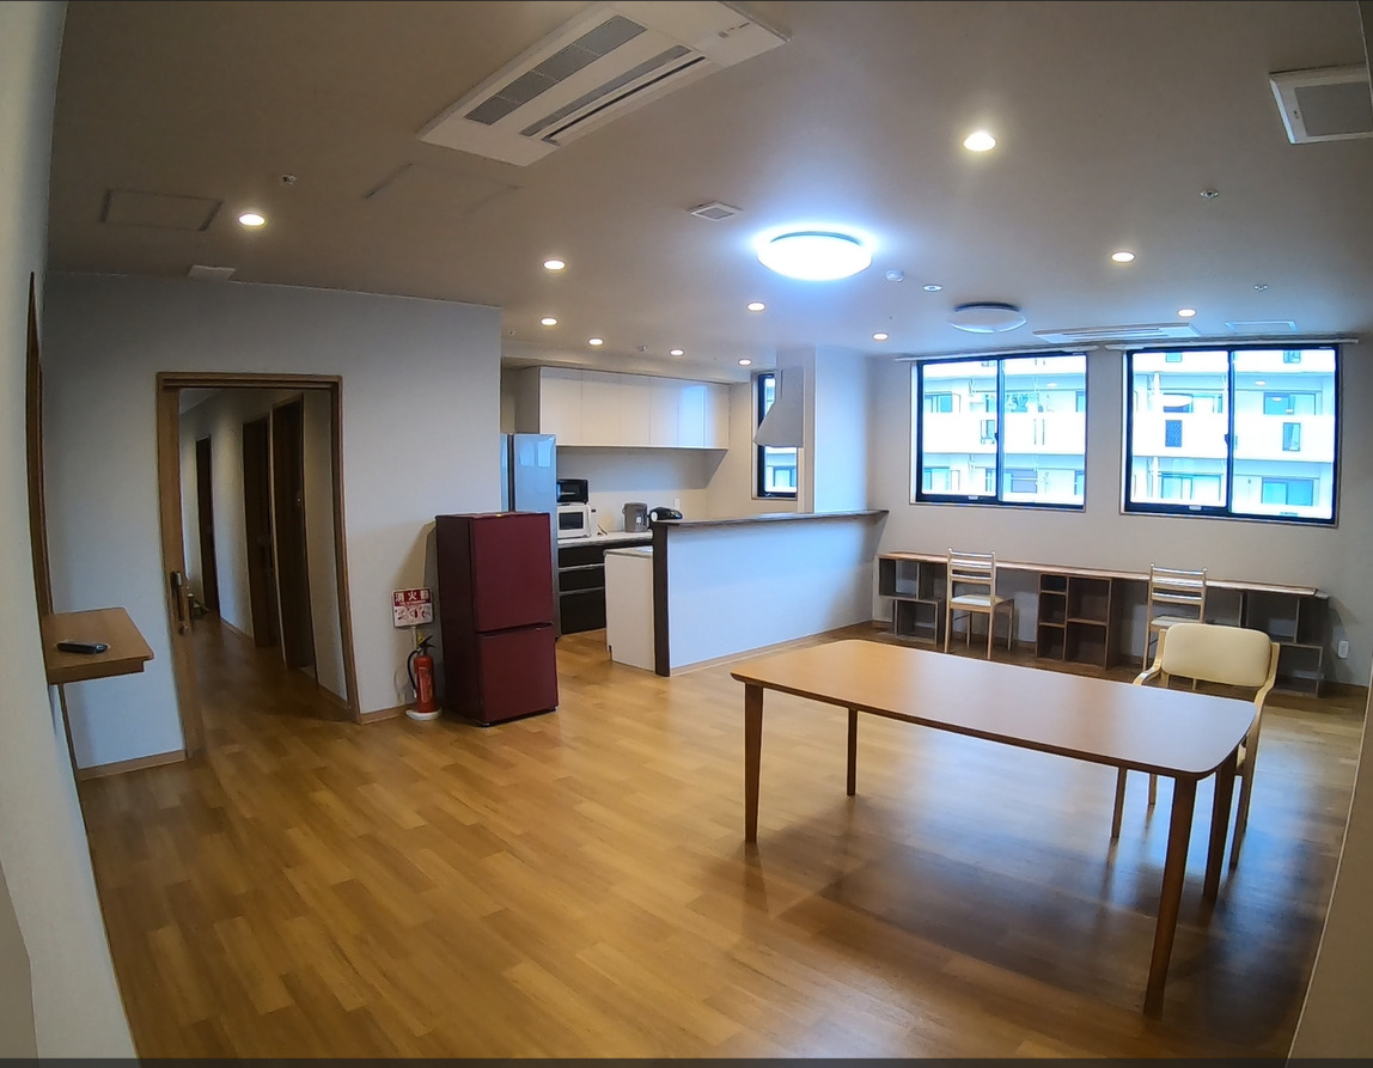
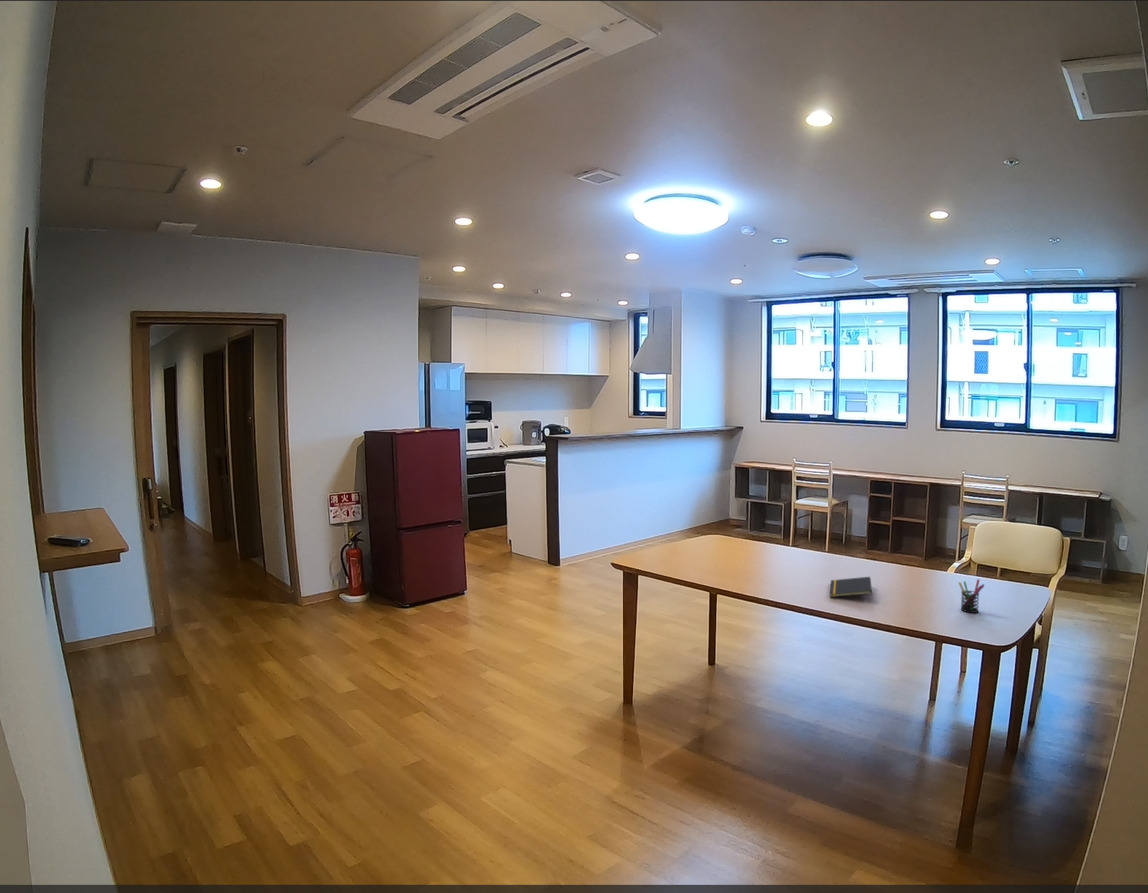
+ pen holder (970, 594)
+ notepad (850, 586)
